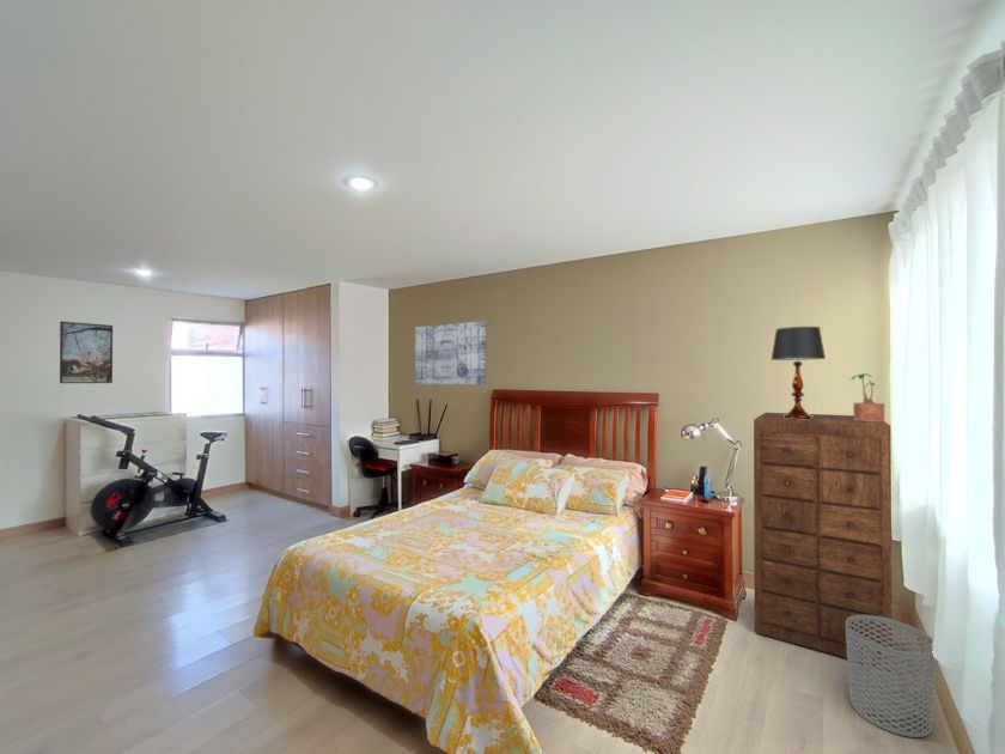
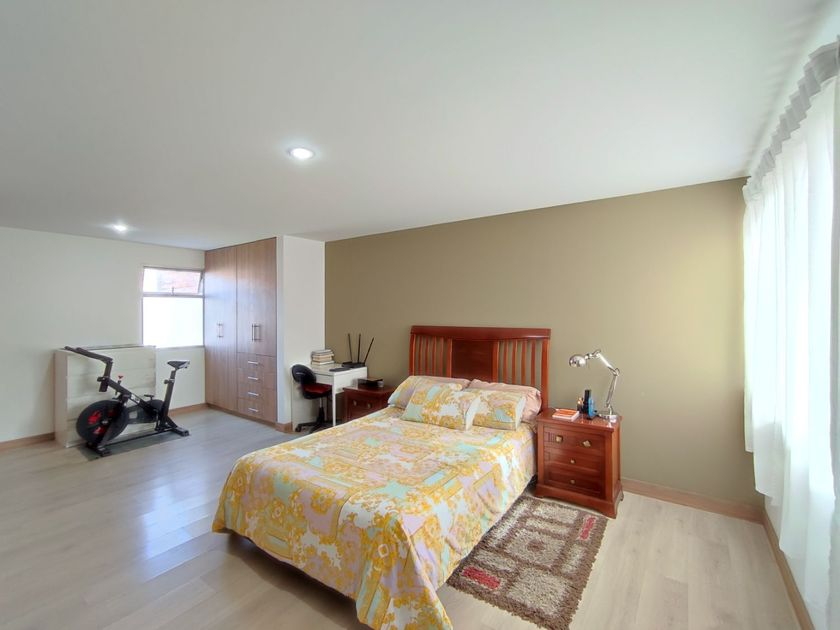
- table lamp (797, 372)
- waste bin (889, 673)
- dresser (817, 522)
- potted plant (864, 396)
- wall art (449, 354)
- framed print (86, 353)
